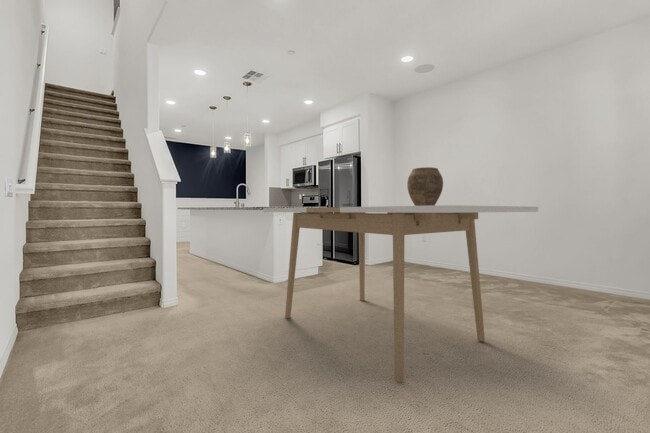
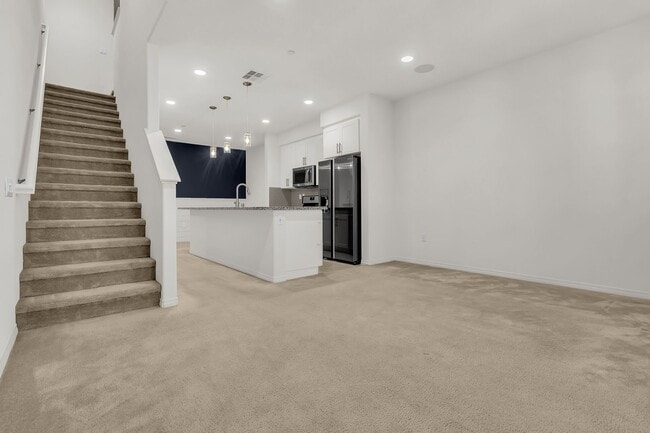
- vase (424, 188)
- dining table (364, 268)
